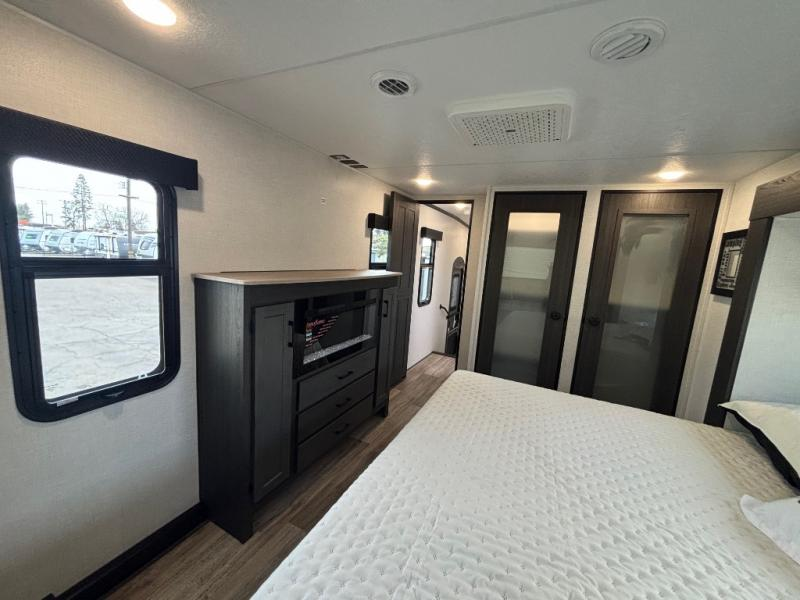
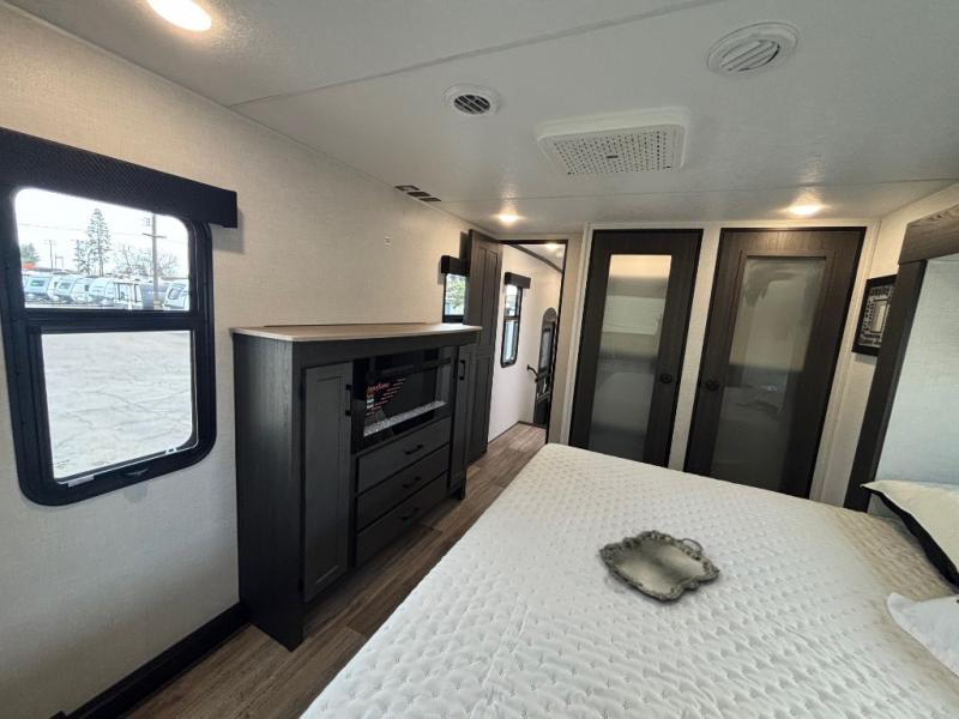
+ serving tray (657, 560)
